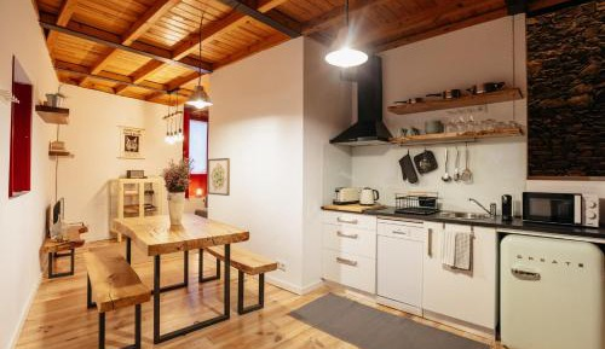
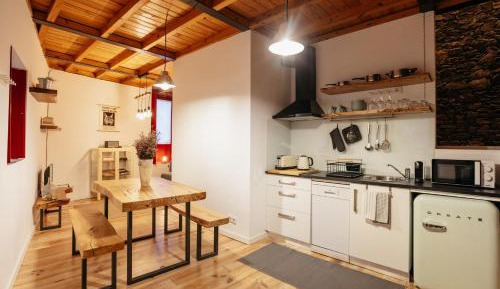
- wall art (218, 176)
